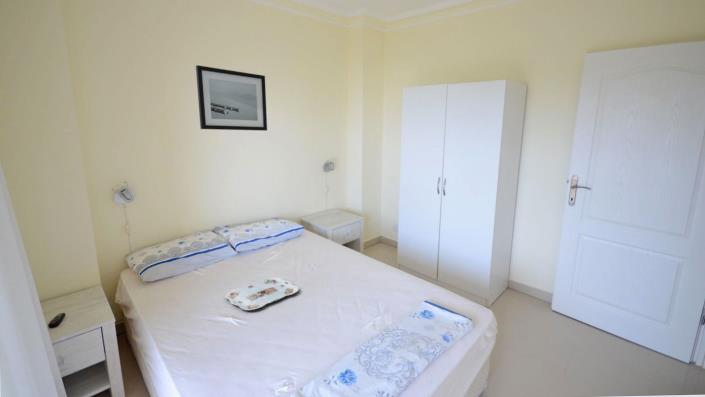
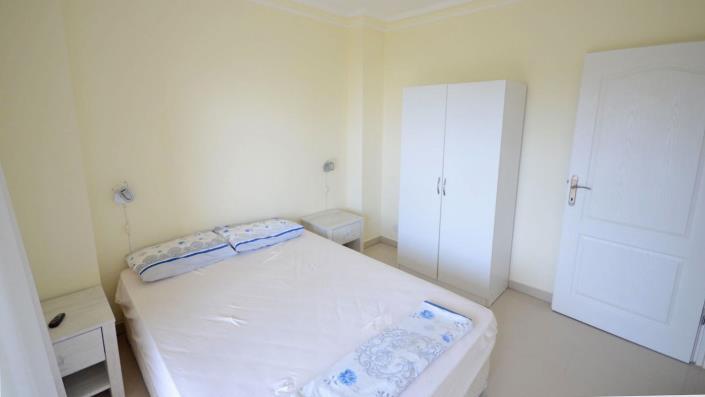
- serving tray (262, 292)
- wall art (234, 100)
